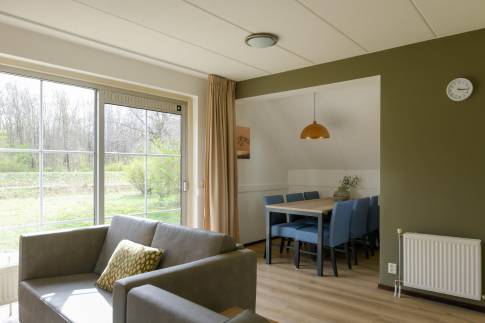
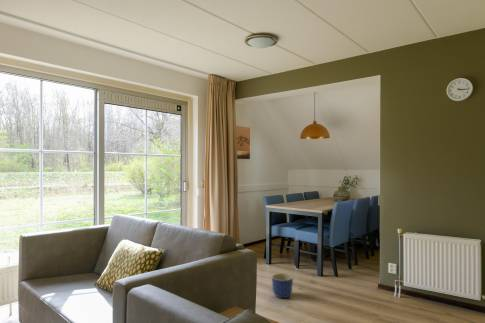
+ planter (282, 286)
